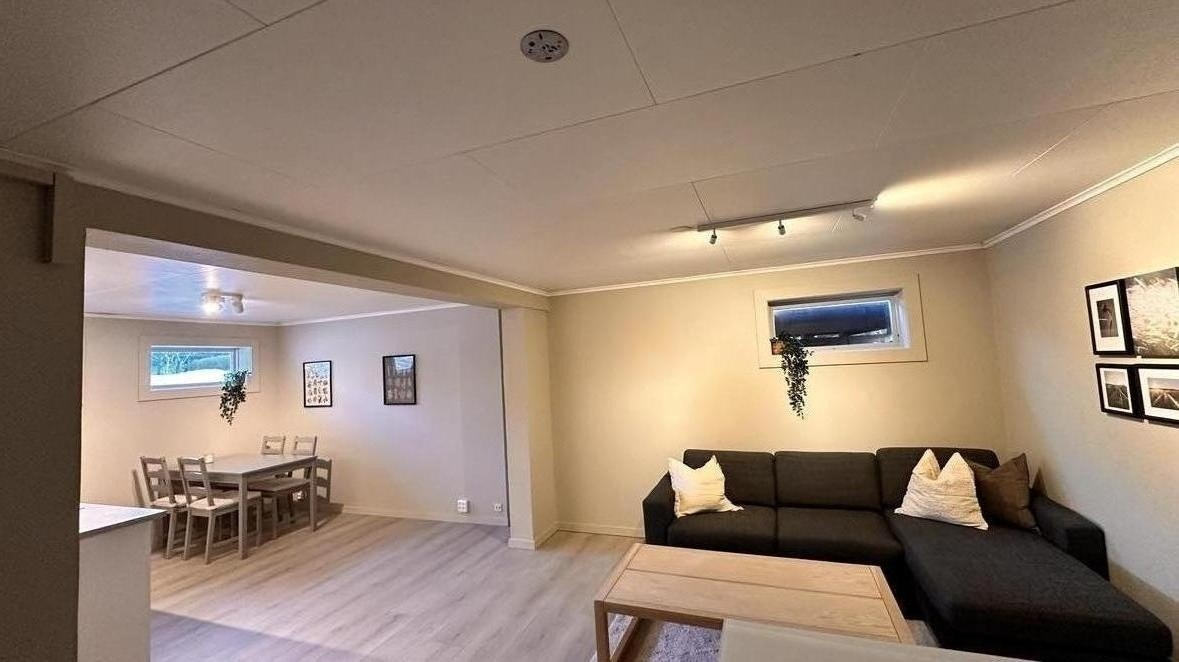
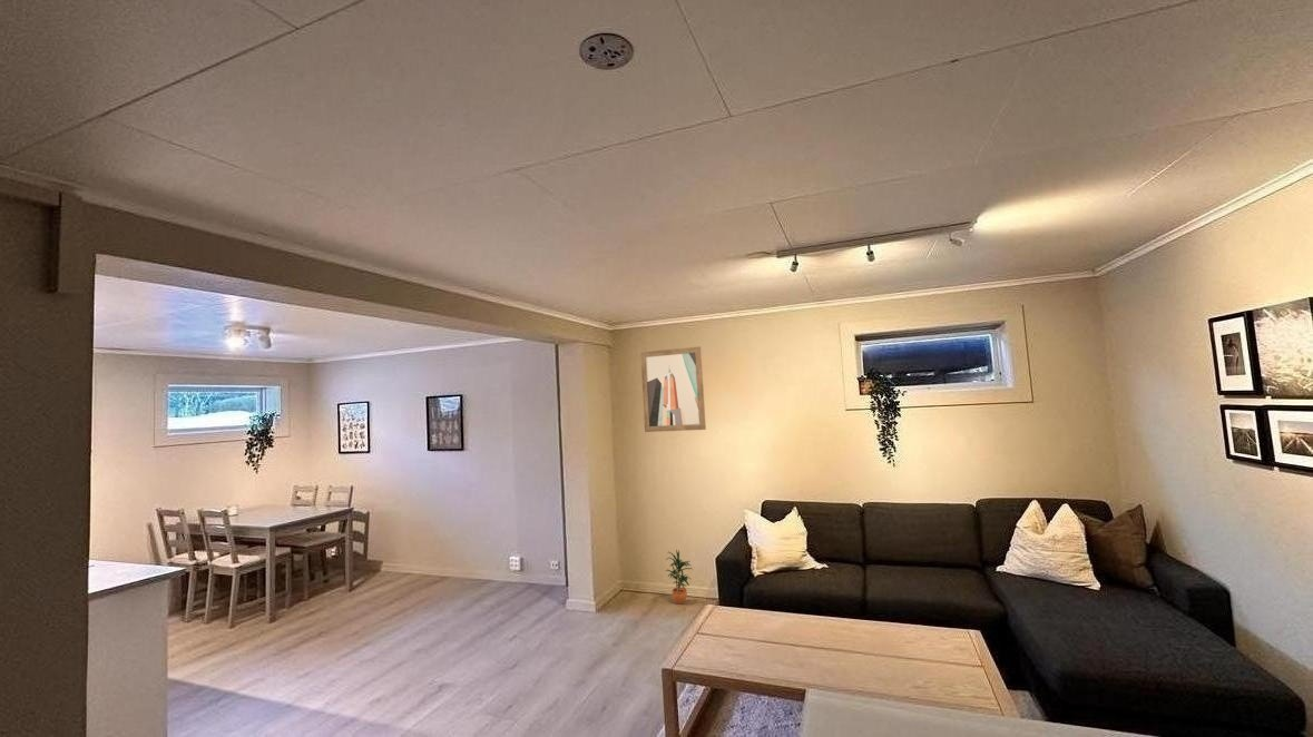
+ wall art (672, 390)
+ potted plant (680, 576)
